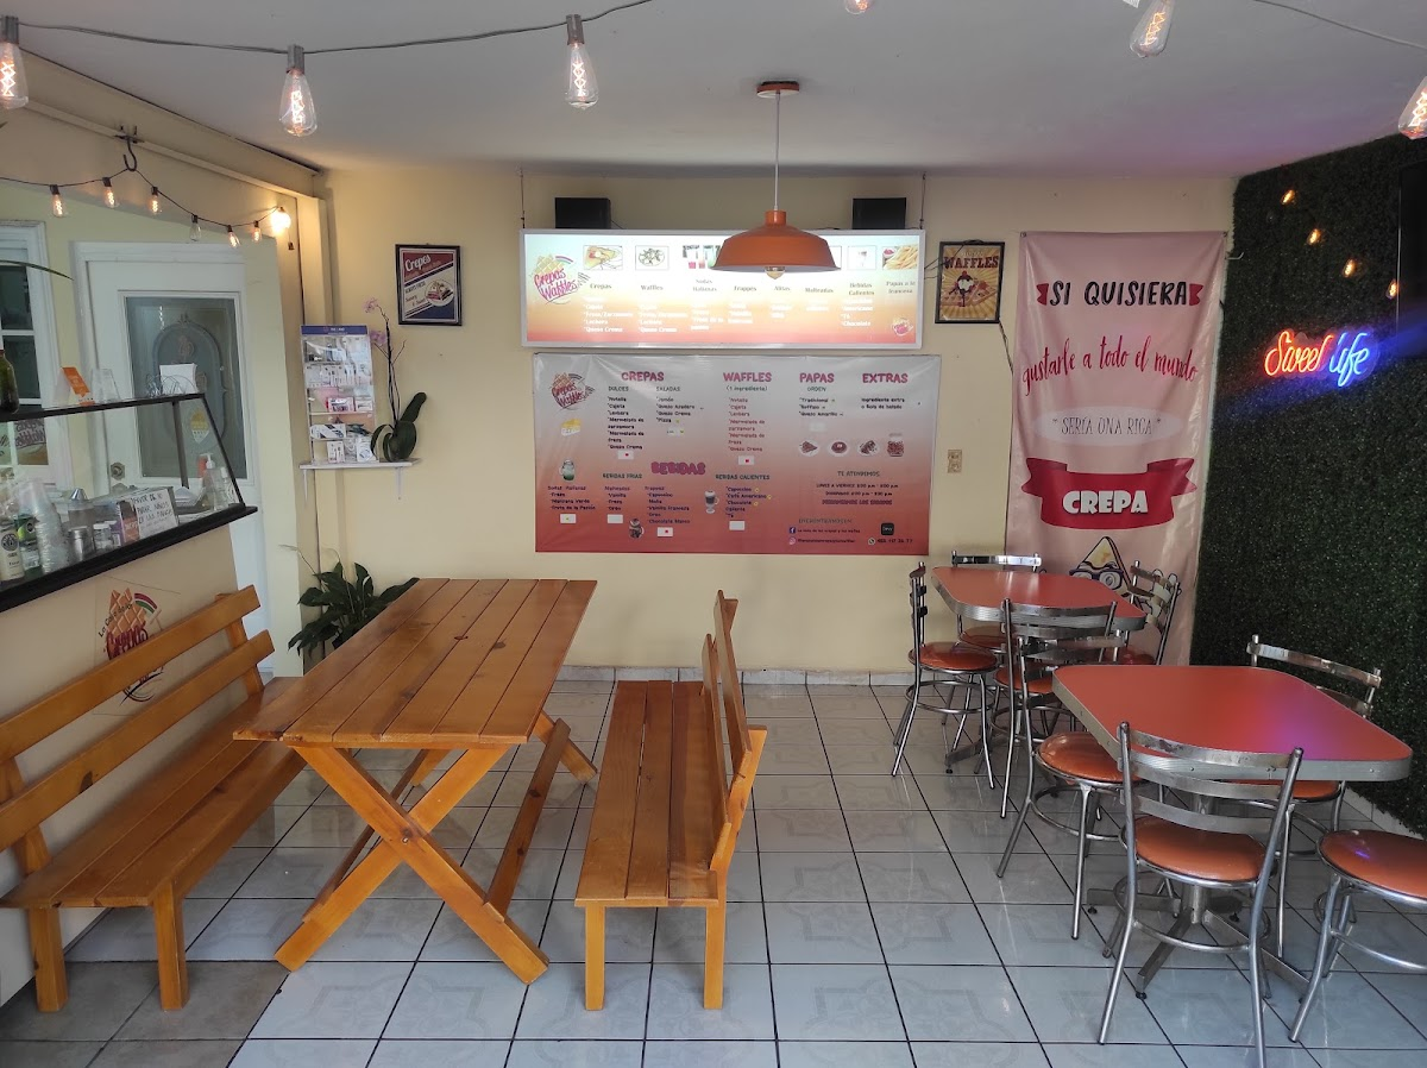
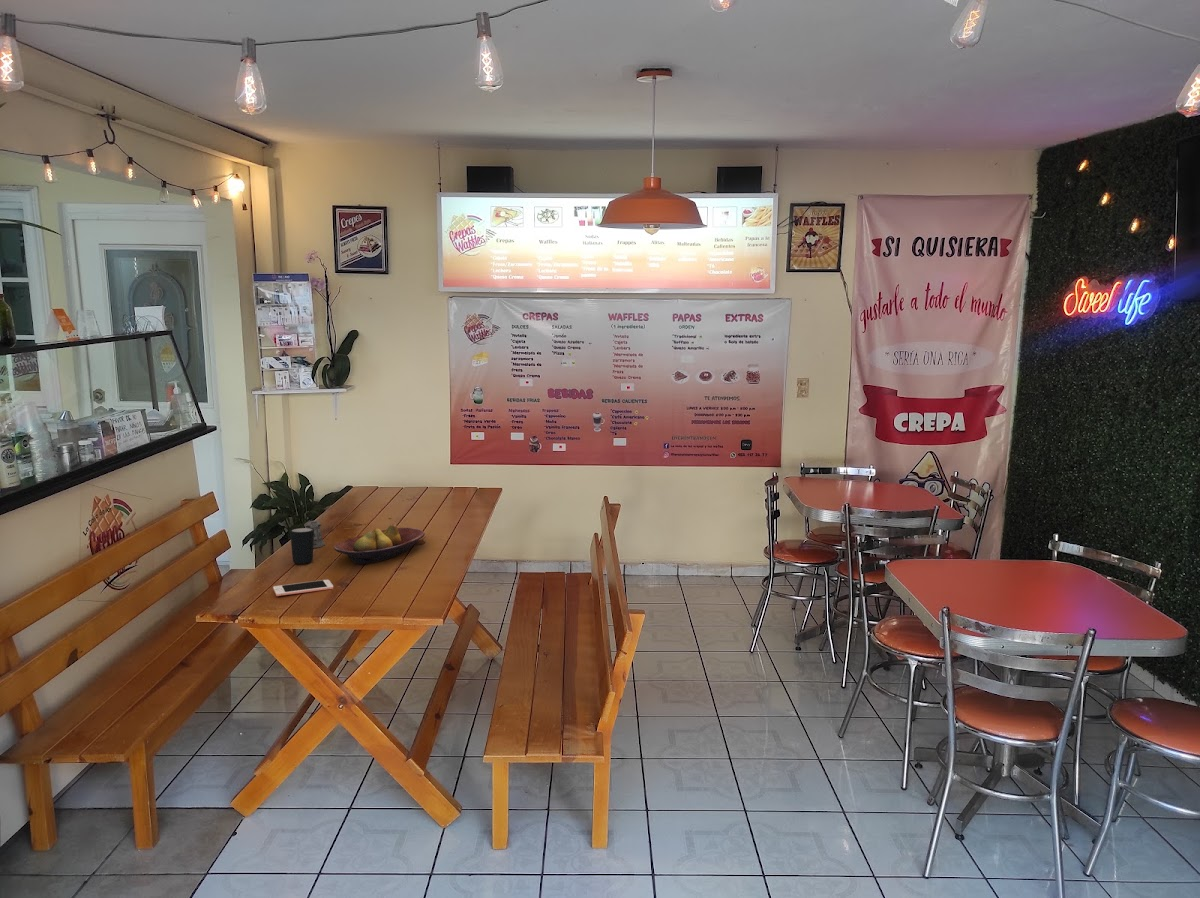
+ pepper shaker (314, 532)
+ mug (303, 544)
+ fruit bowl (381, 540)
+ cell phone (303, 587)
